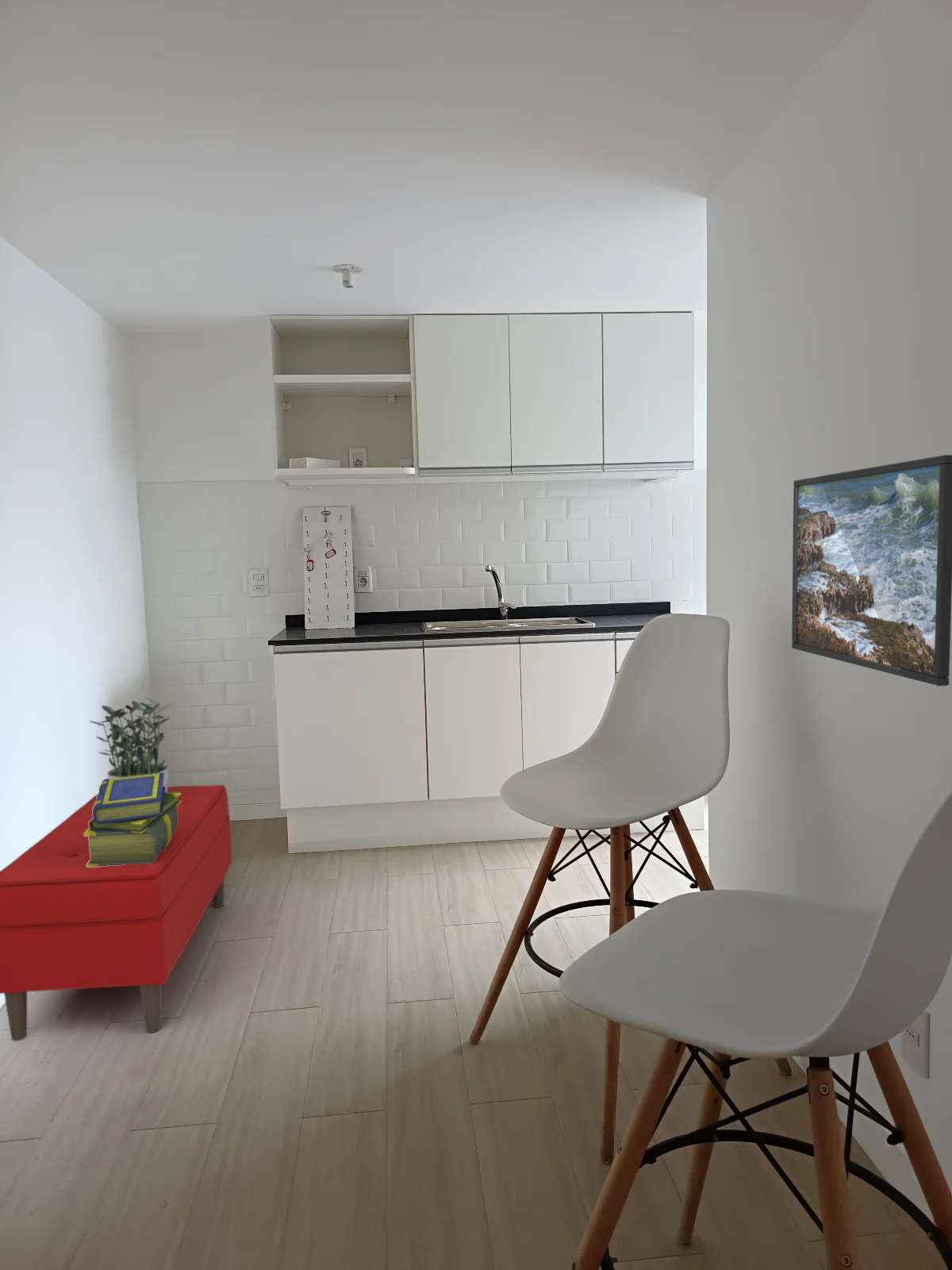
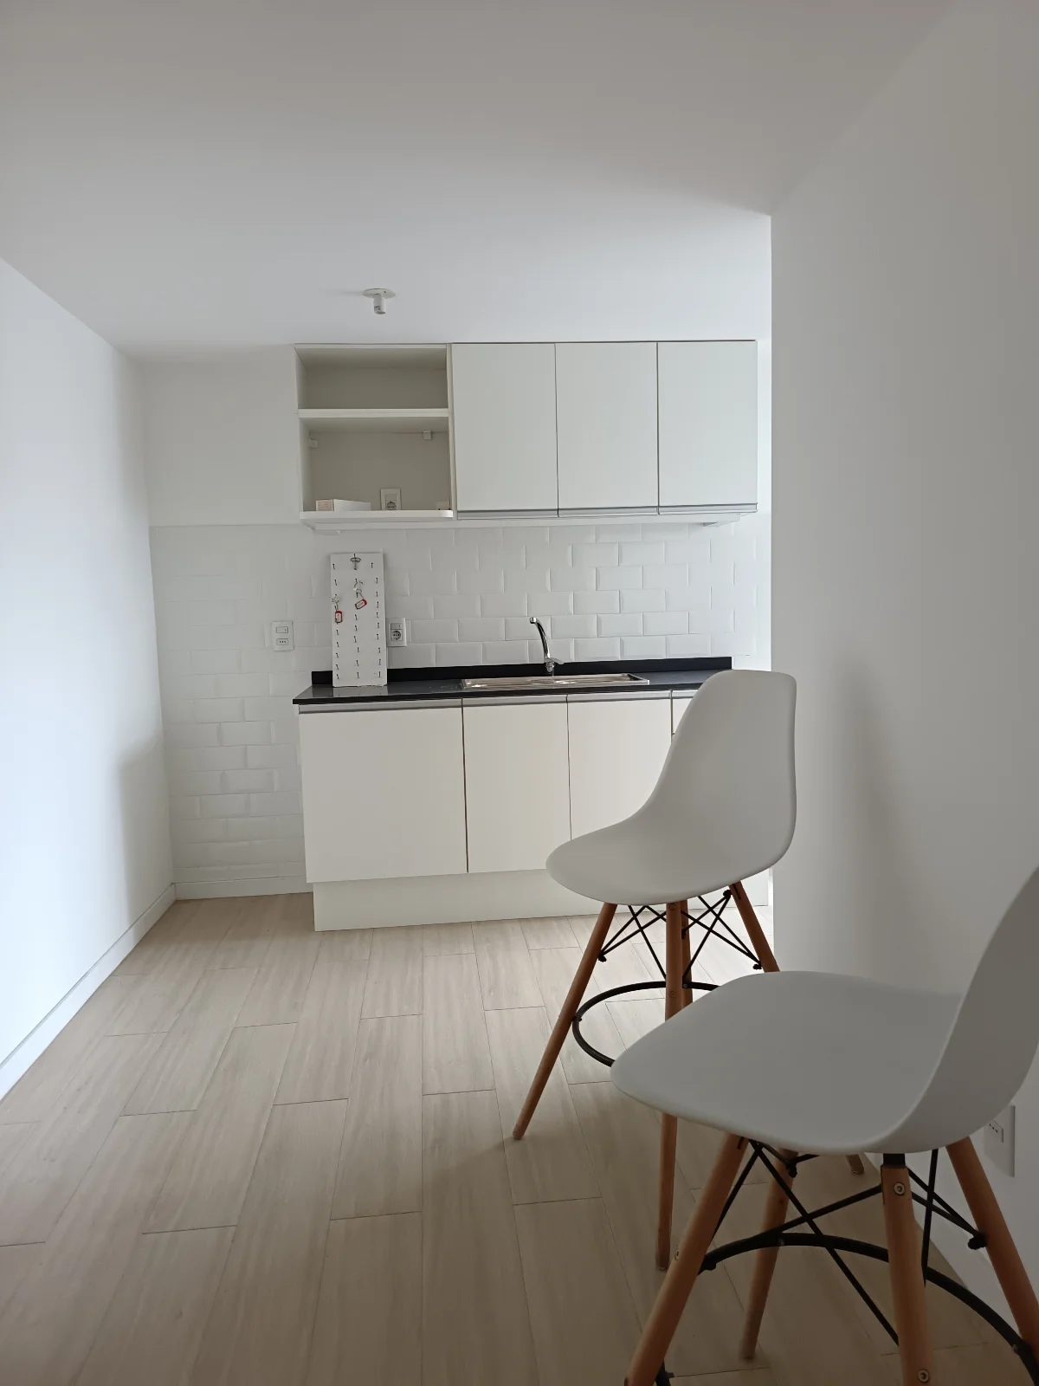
- potted plant (136, 751)
- stack of books (134, 817)
- bench (129, 893)
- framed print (859, 568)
